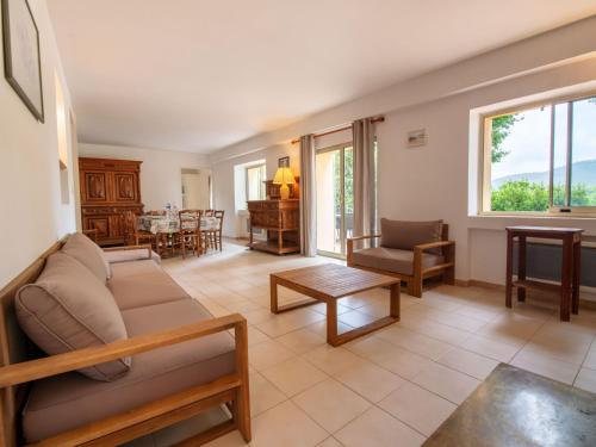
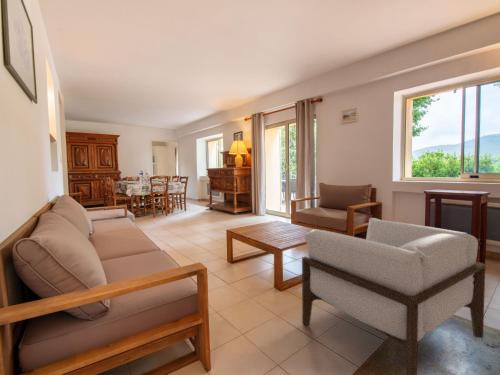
+ armchair (388, 280)
